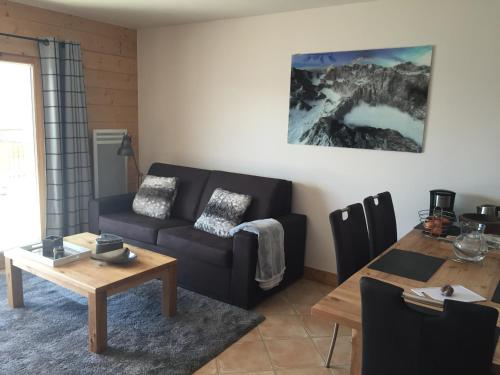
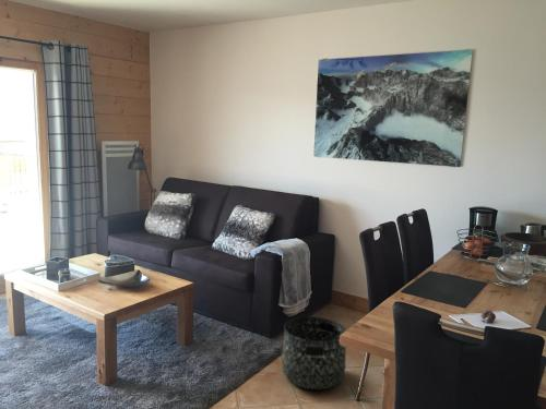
+ basket (313, 352)
